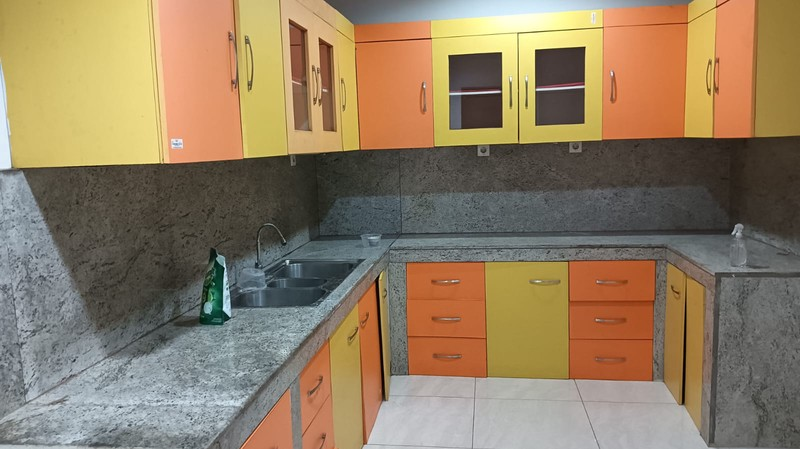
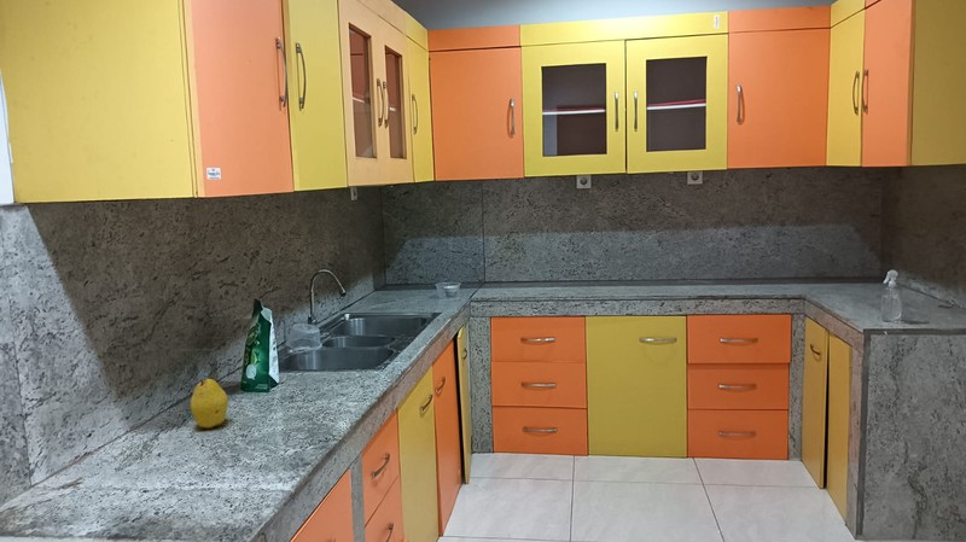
+ fruit (209, 402)
